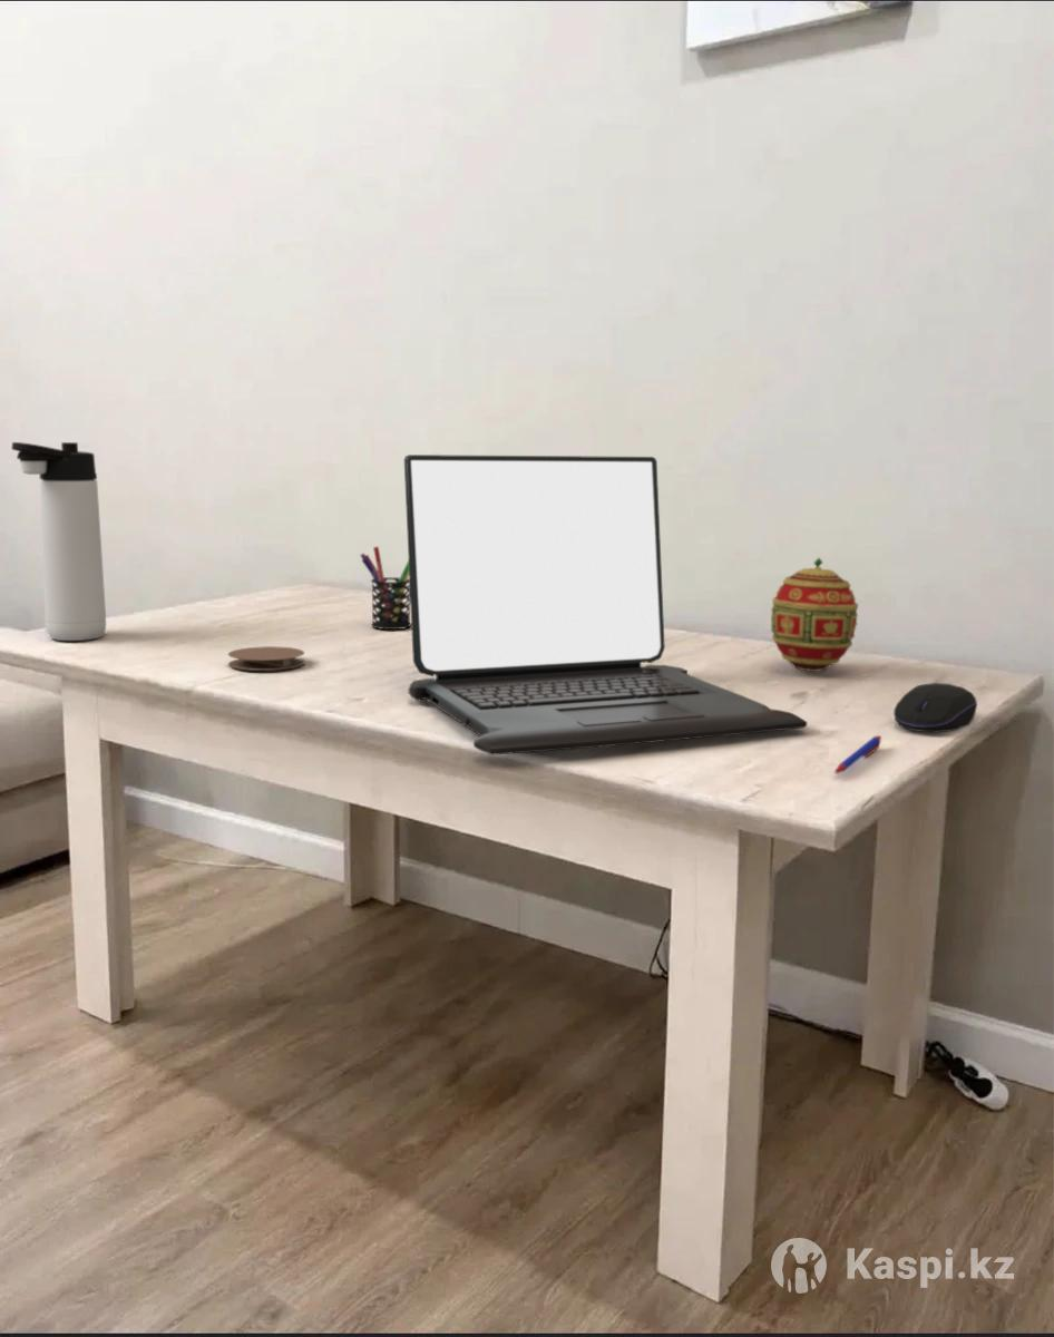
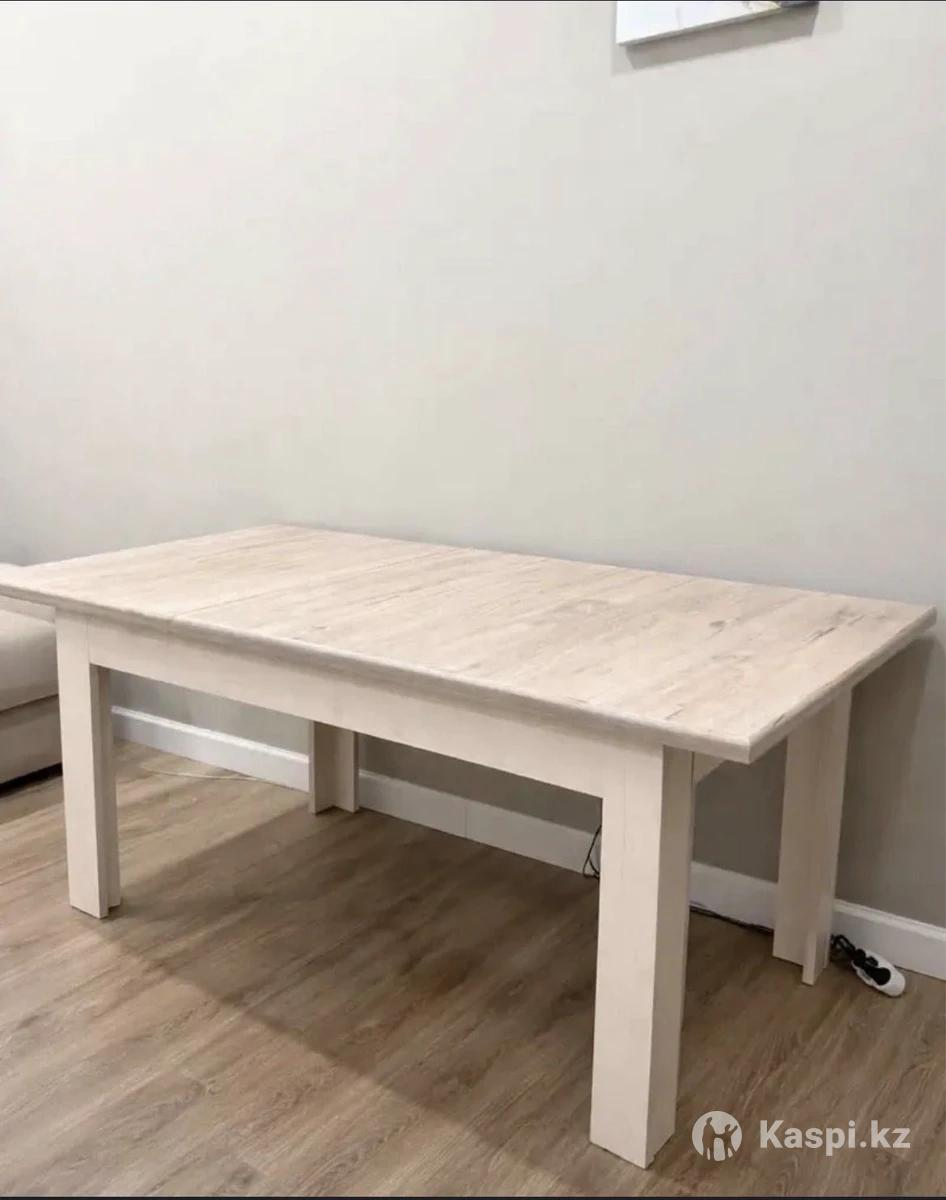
- computer mouse (935, 704)
- pen holder (392, 586)
- coaster (266, 657)
- decorative egg (813, 614)
- pen (858, 754)
- thermos bottle (59, 541)
- laptop (591, 587)
